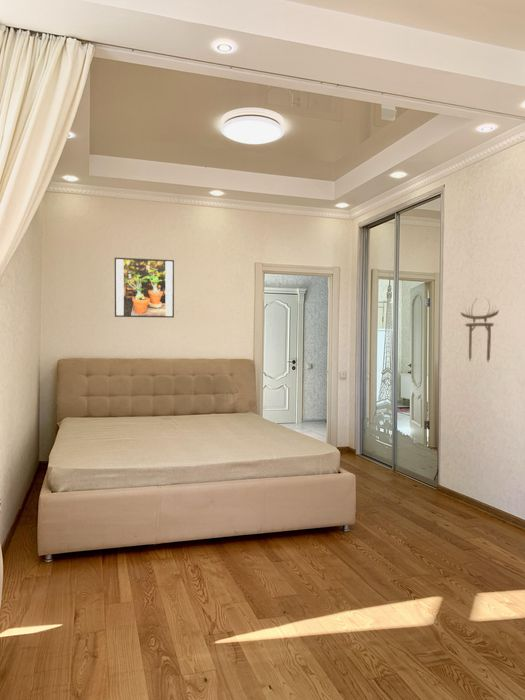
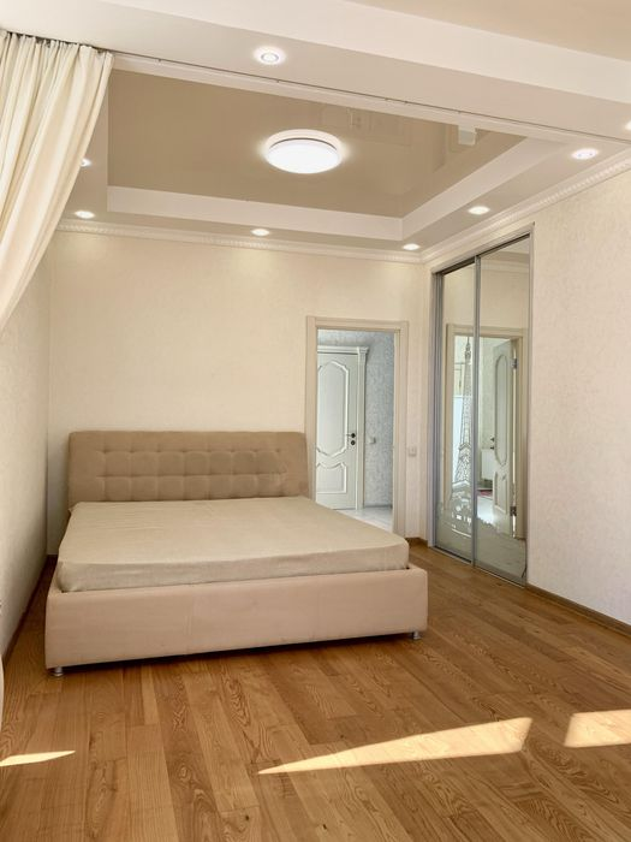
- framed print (144, 288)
- torii gate (479, 325)
